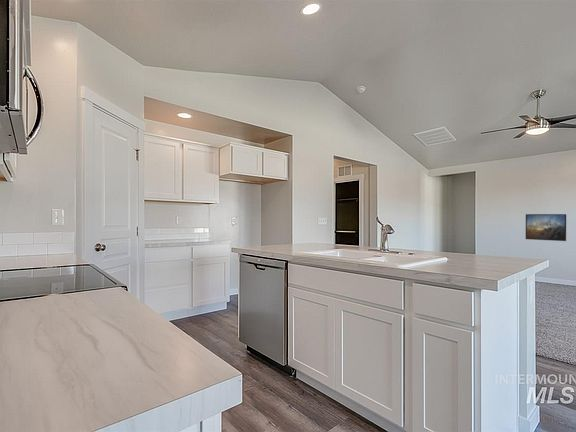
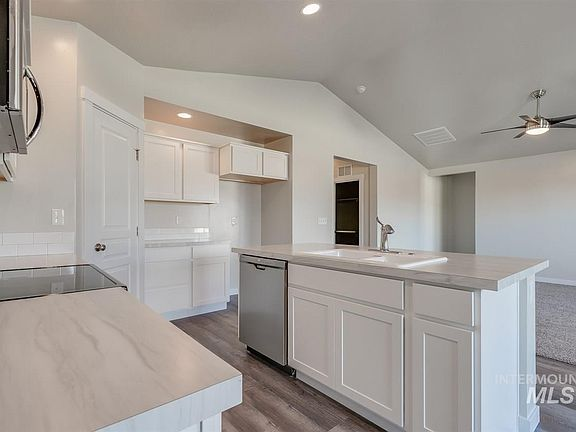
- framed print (545, 227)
